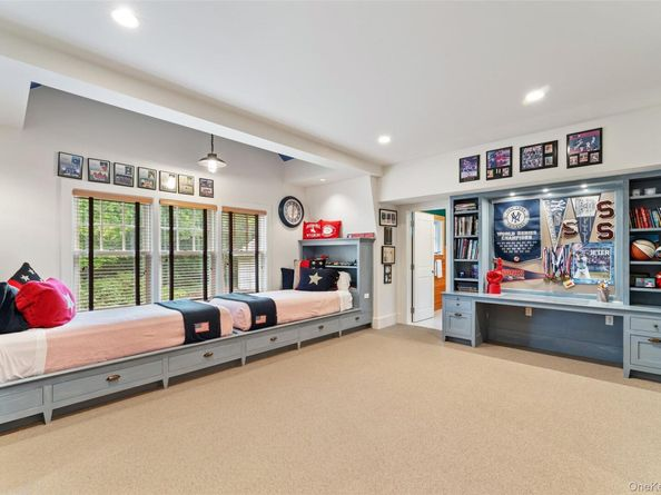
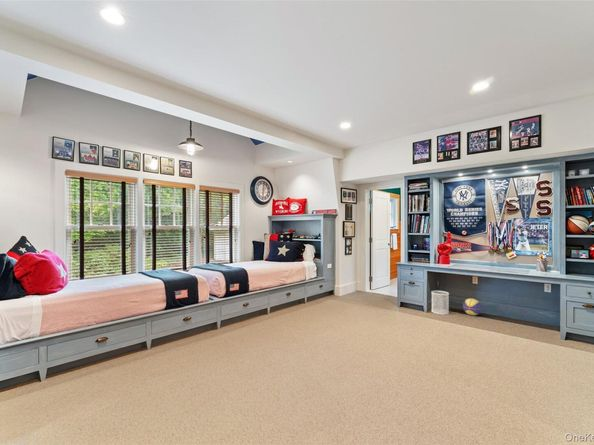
+ basketball (472, 306)
+ wastebasket (439, 302)
